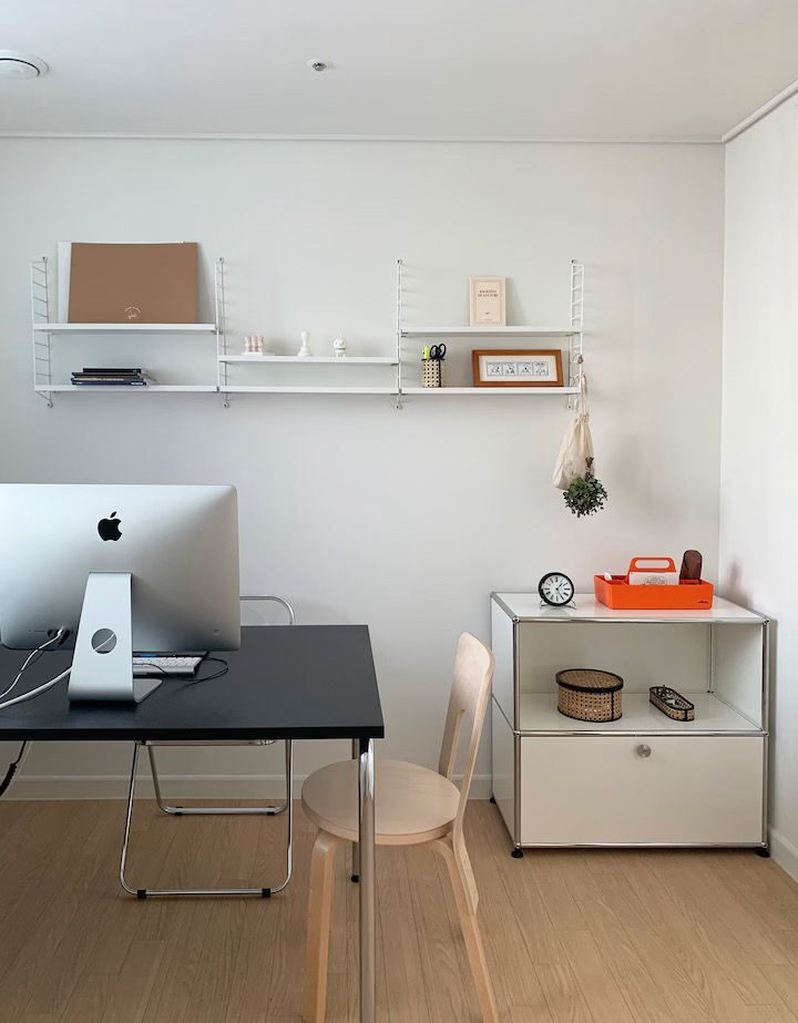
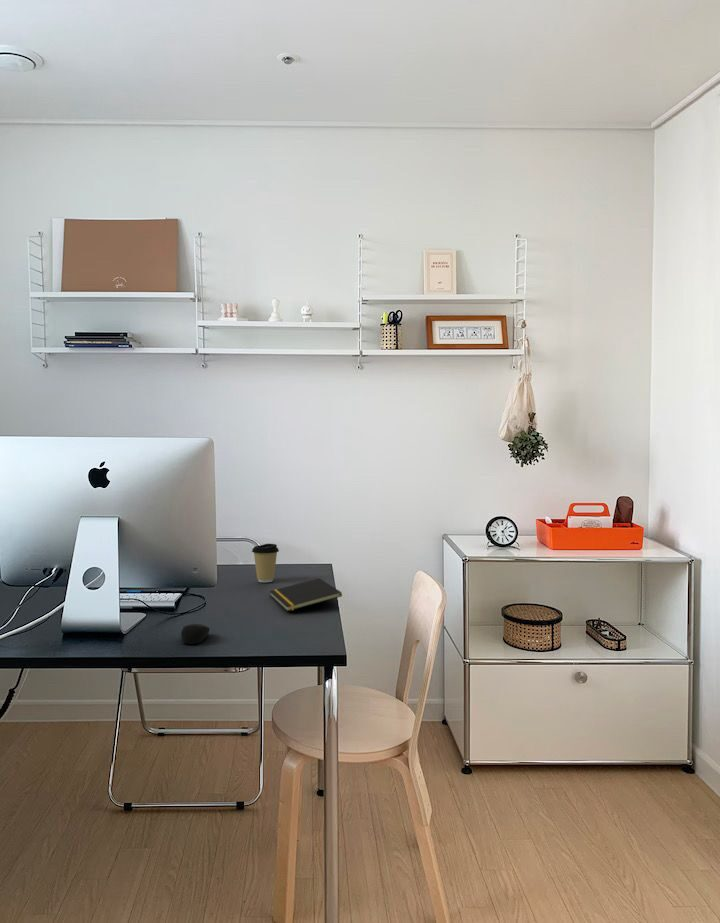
+ coffee cup (265, 563)
+ computer mouse (195, 631)
+ notepad (304, 593)
